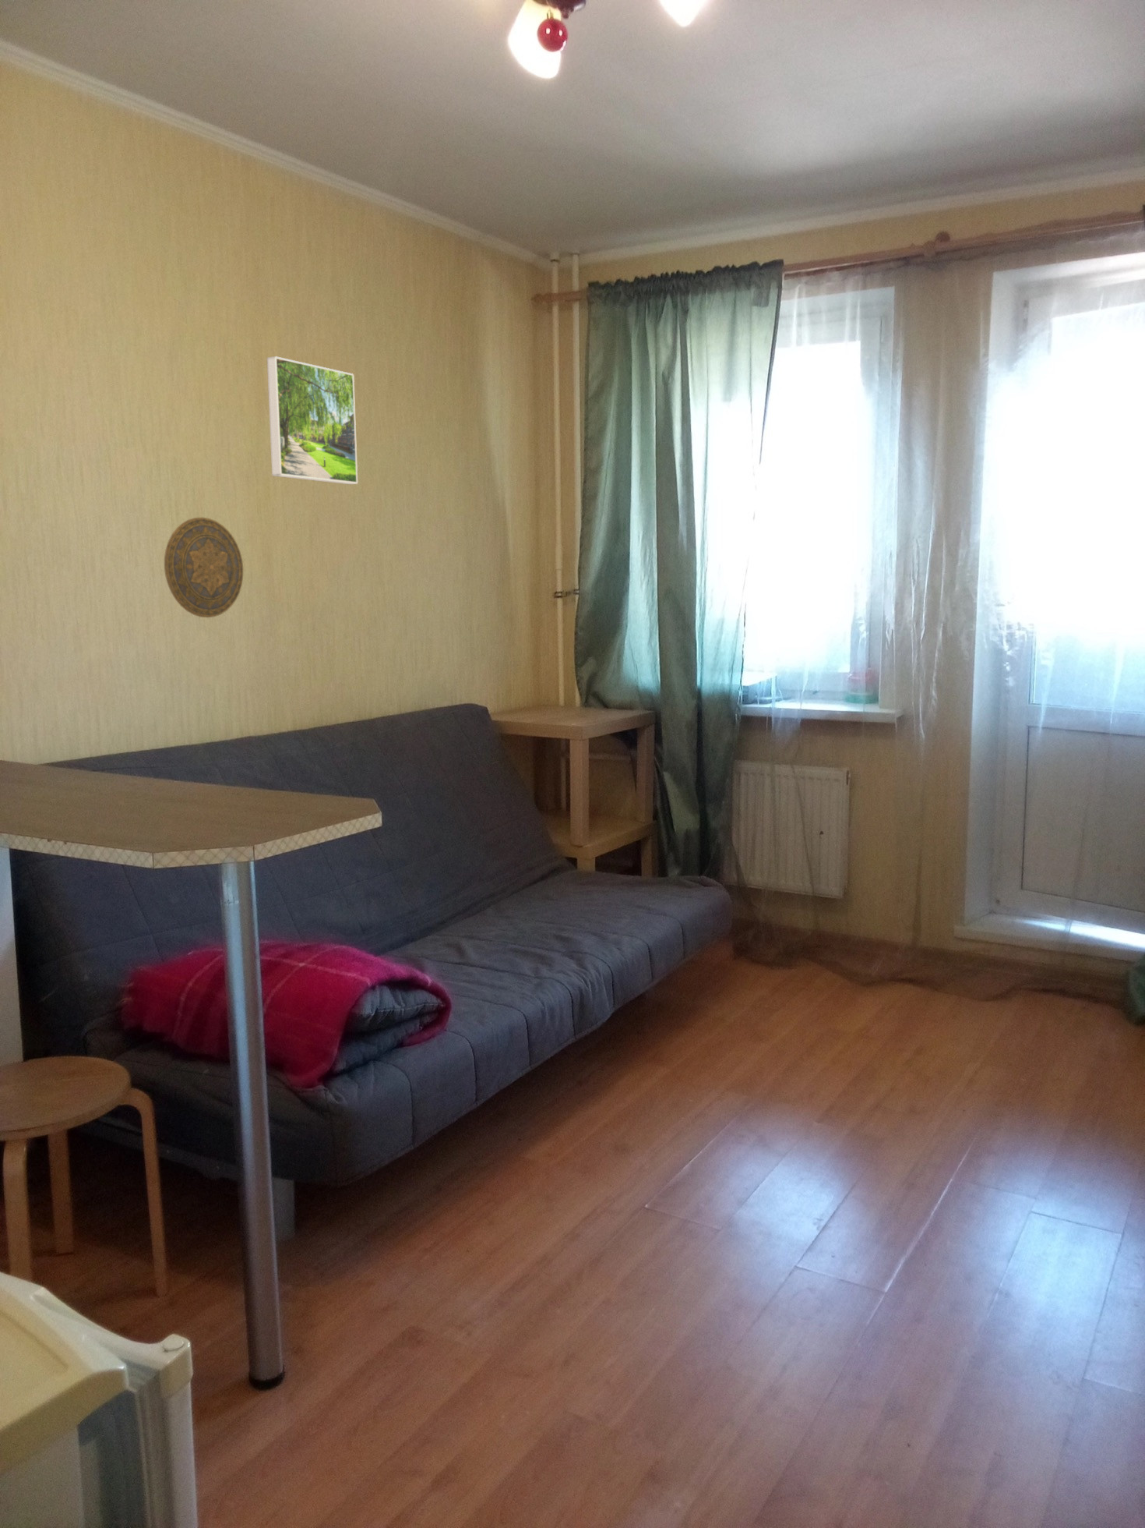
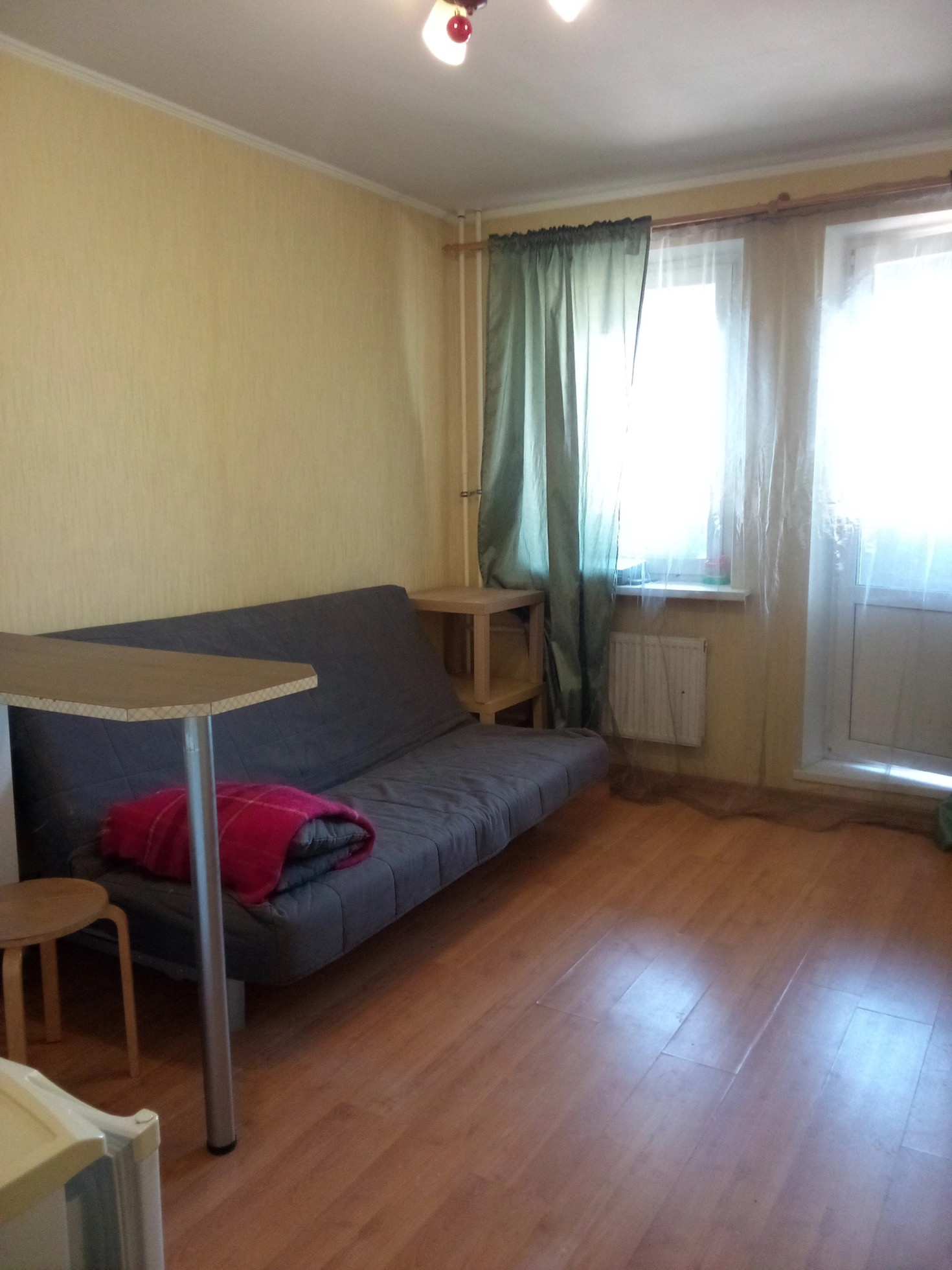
- decorative plate (207, 568)
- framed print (314, 424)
